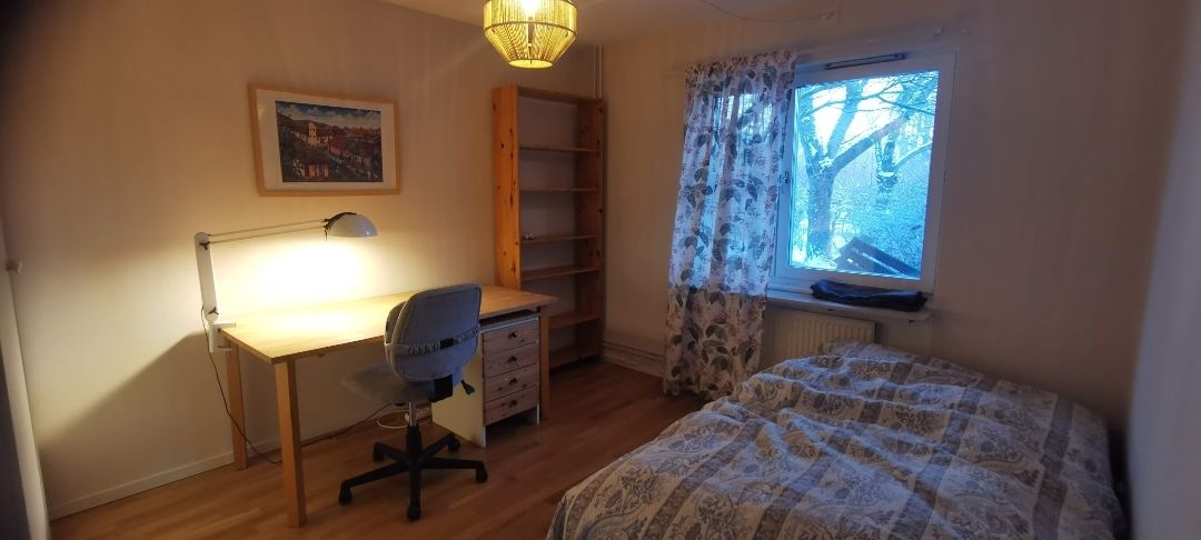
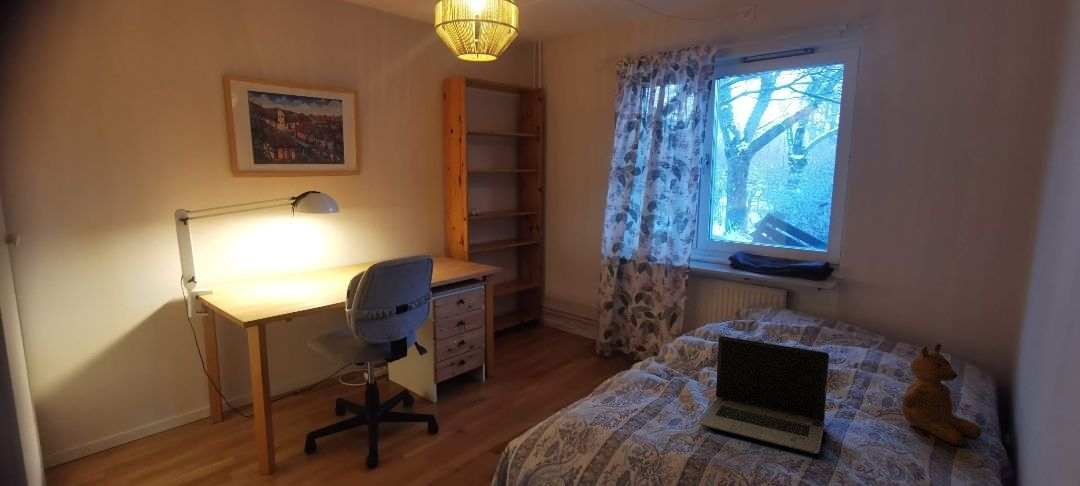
+ teddy bear (942, 390)
+ laptop computer (763, 390)
